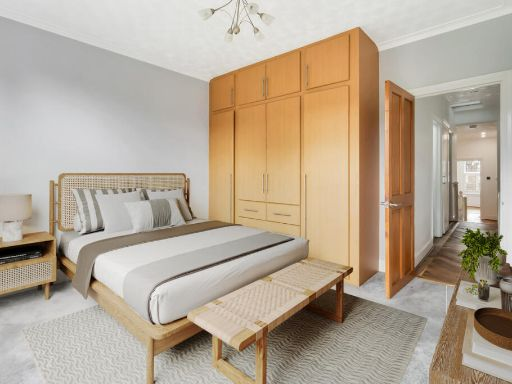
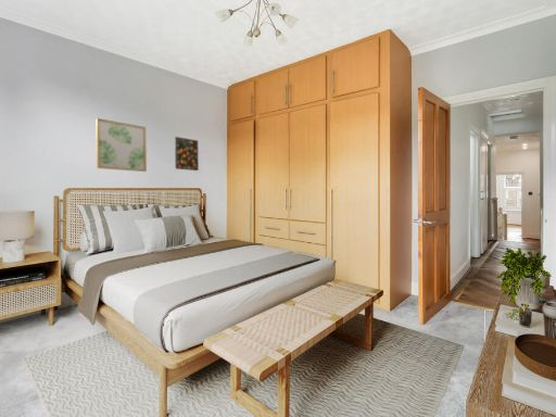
+ wall art (122, 146)
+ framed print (187, 154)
